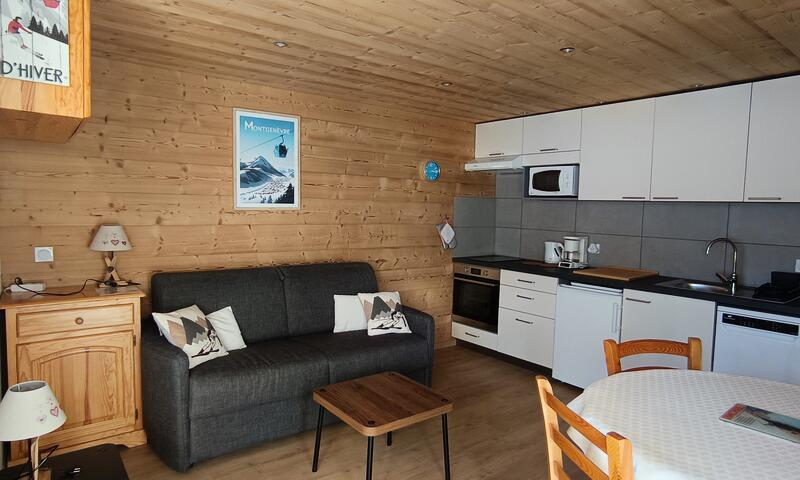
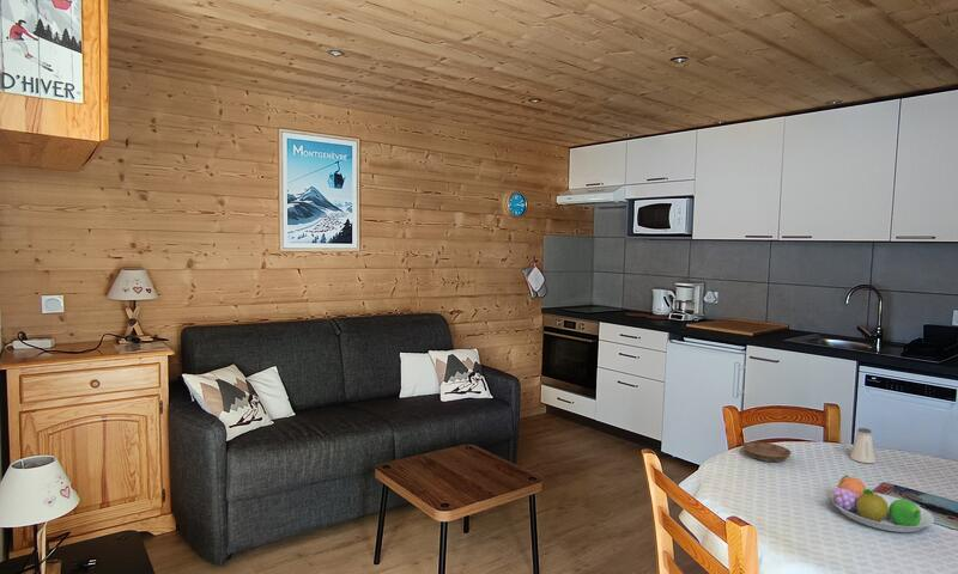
+ saucer (765, 452)
+ saltshaker (863, 444)
+ fruit bowl (881, 500)
